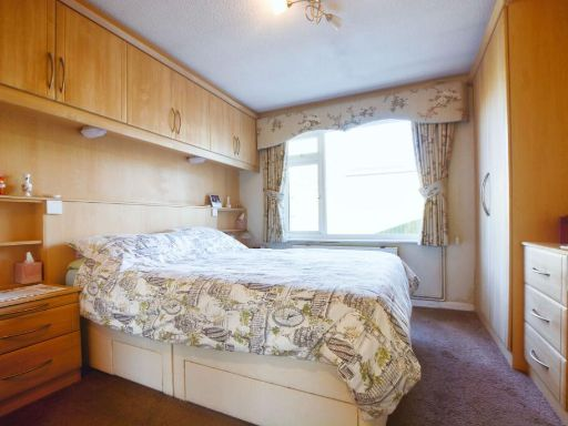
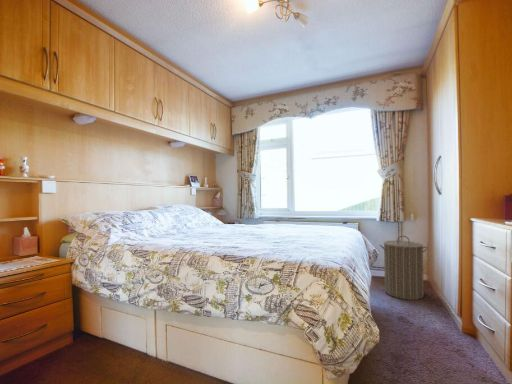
+ laundry hamper (403, 264)
